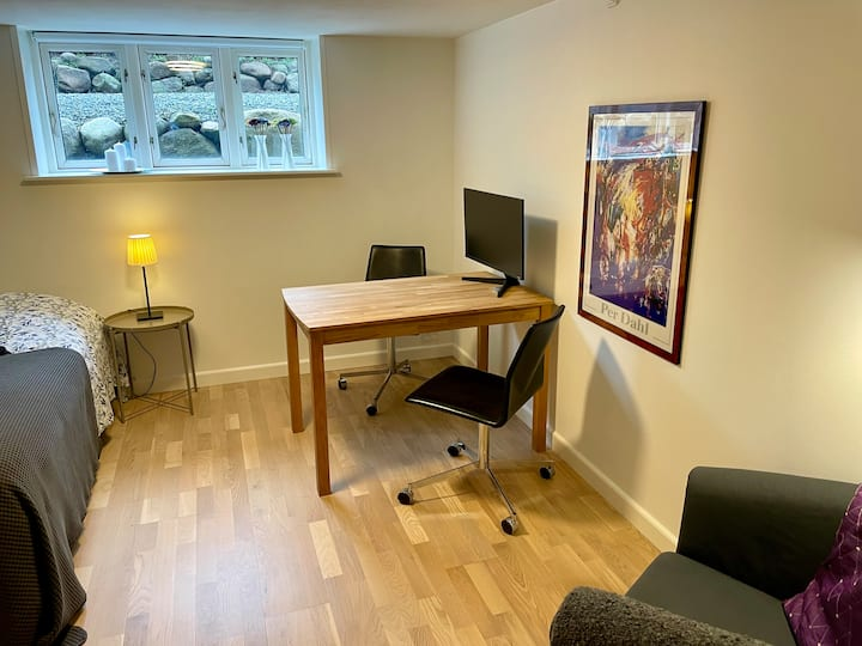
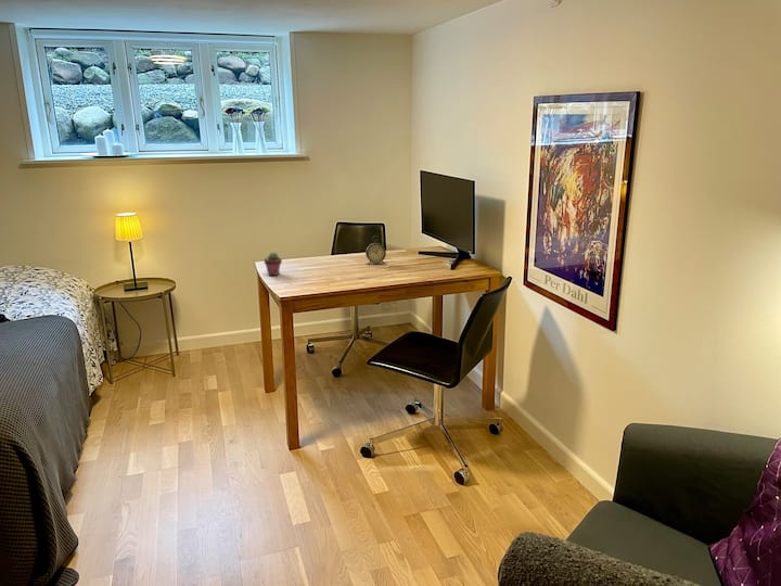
+ alarm clock (375, 250)
+ potted succulent (272, 263)
